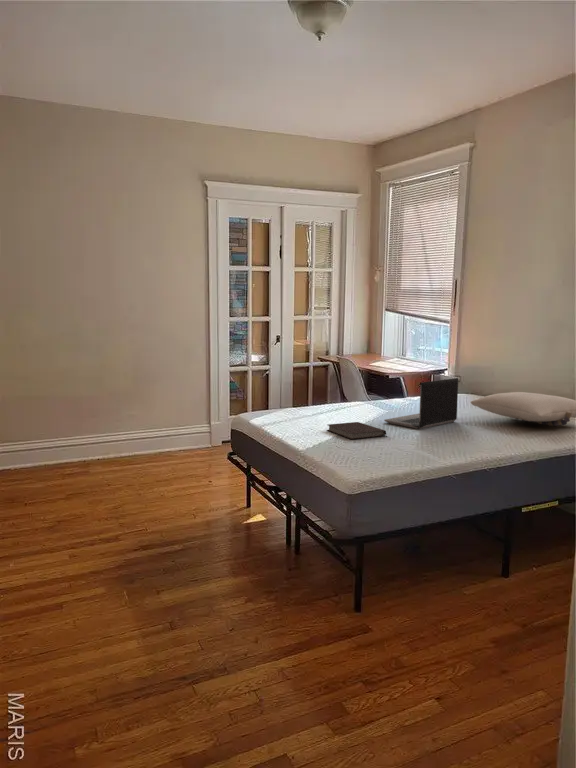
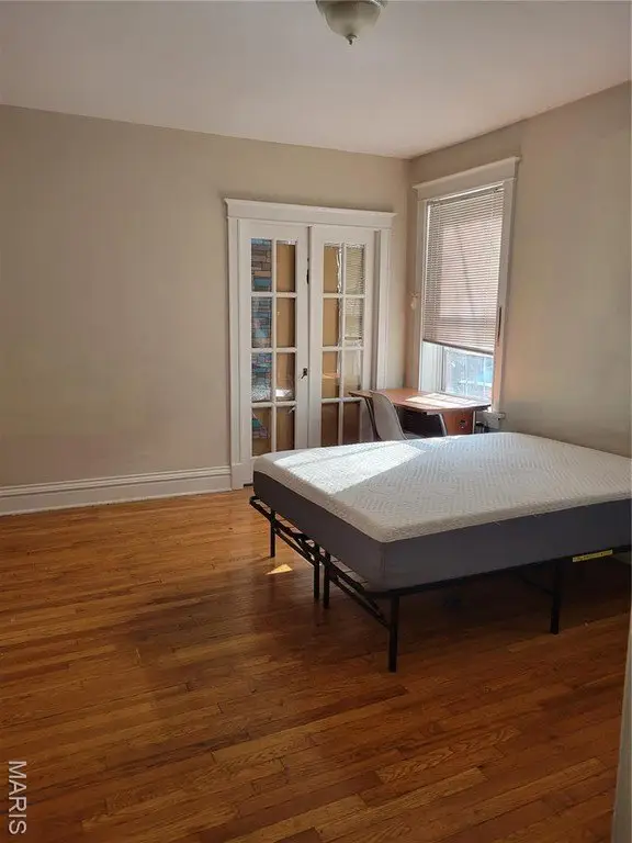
- notebook (355, 430)
- laptop computer (421, 400)
- pillow (533, 408)
